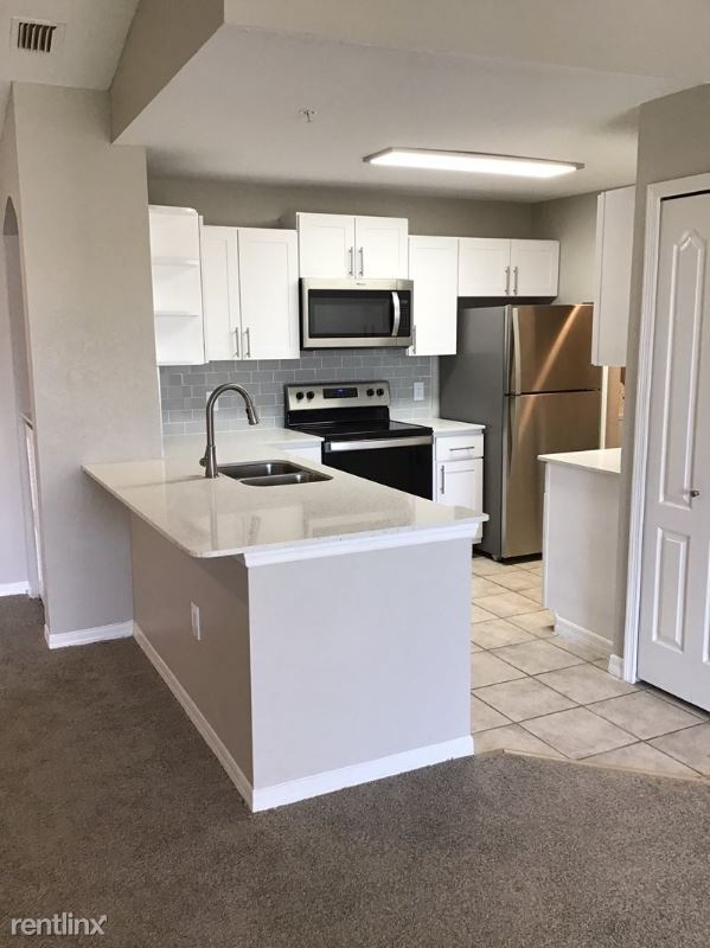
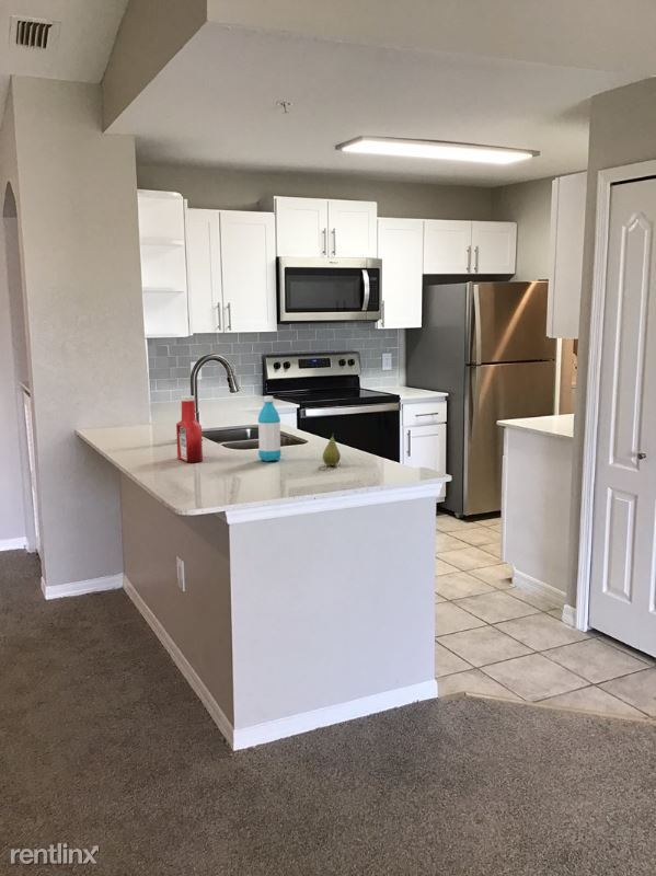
+ water bottle (268, 428)
+ fruit (331, 449)
+ soap bottle (188, 427)
